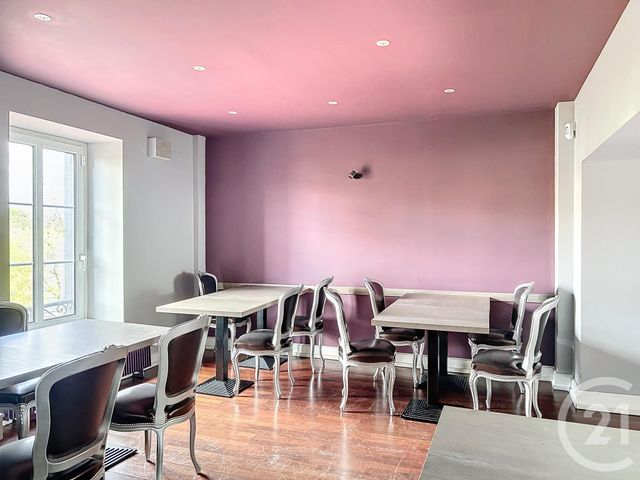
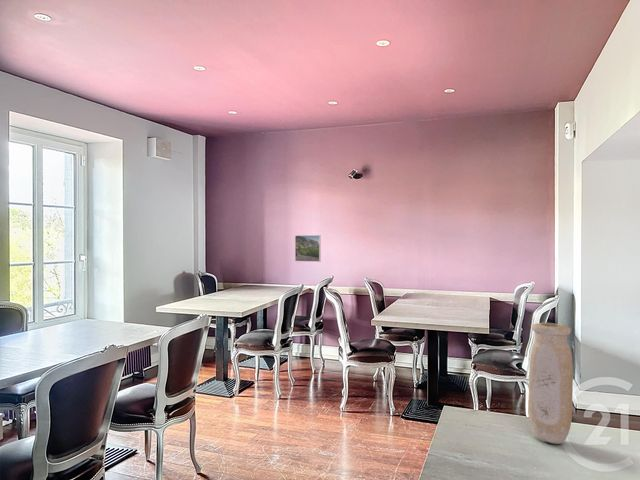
+ vase (550, 382)
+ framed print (307, 248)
